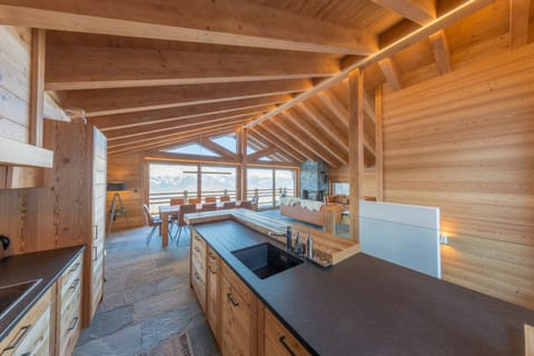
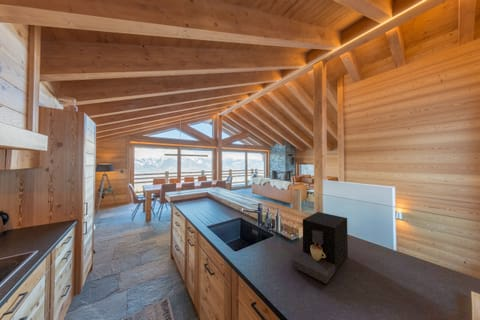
+ coffee maker (321, 241)
